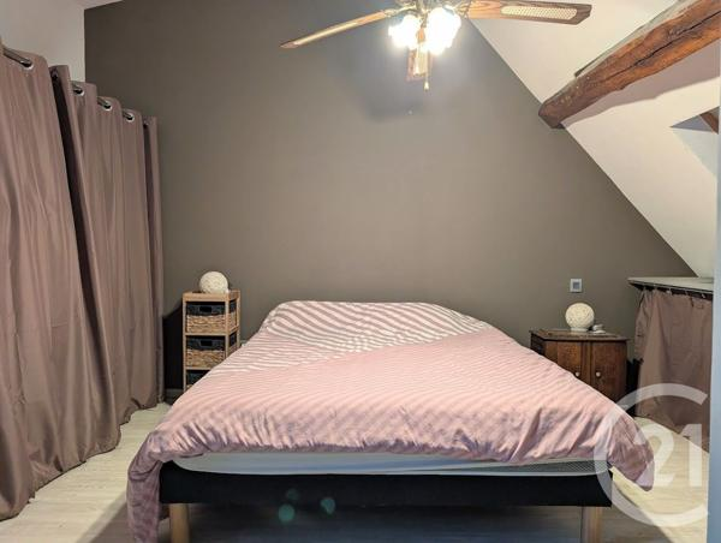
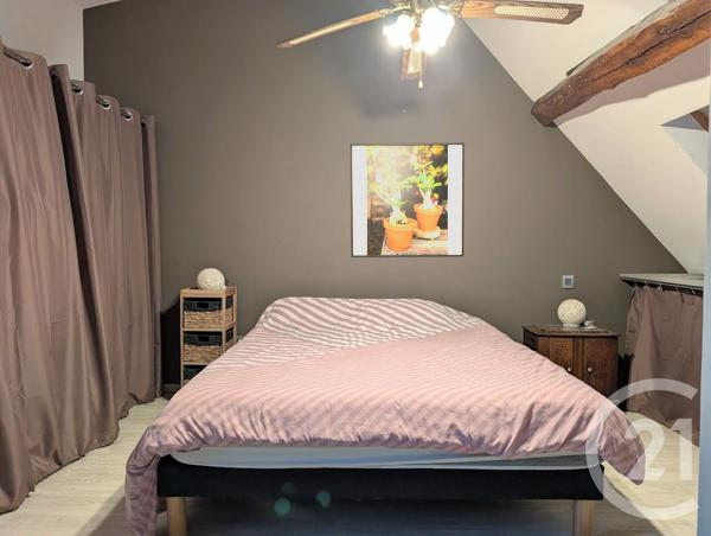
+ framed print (406, 200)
